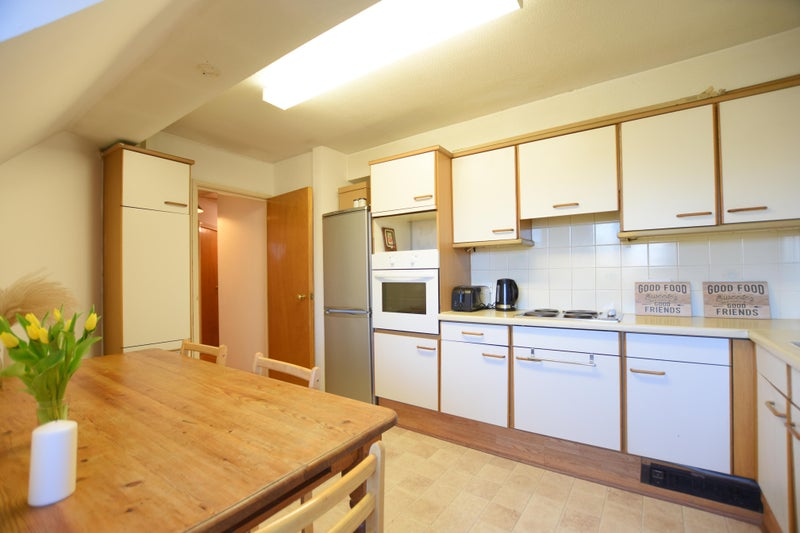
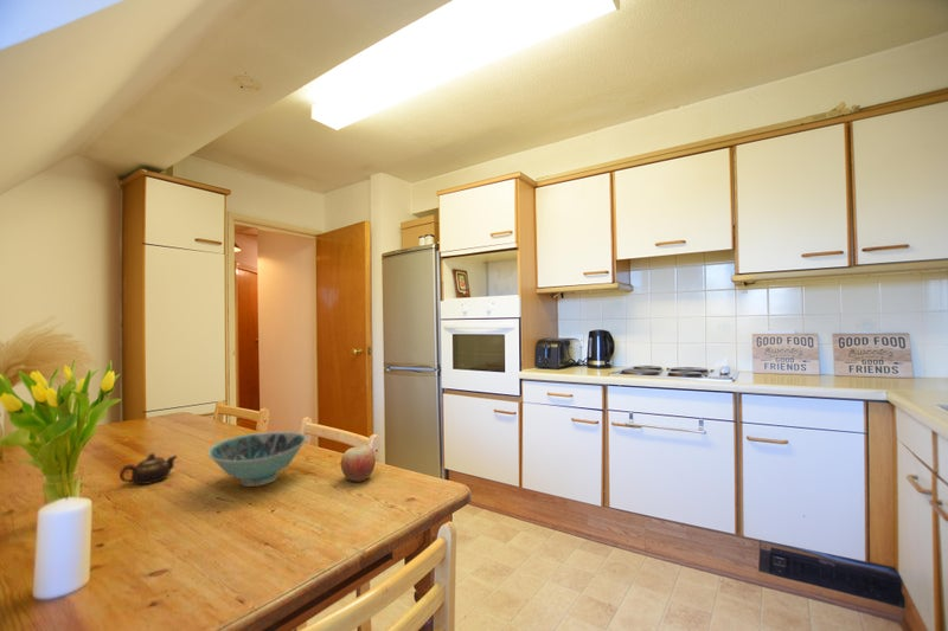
+ teapot (149, 466)
+ bowl (260, 461)
+ apple (358, 462)
